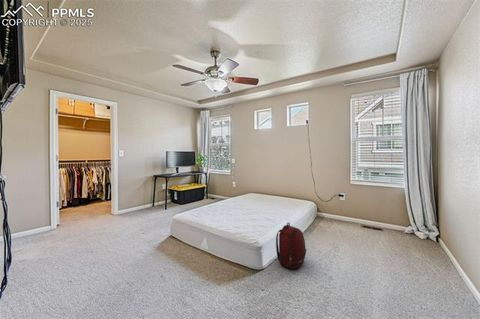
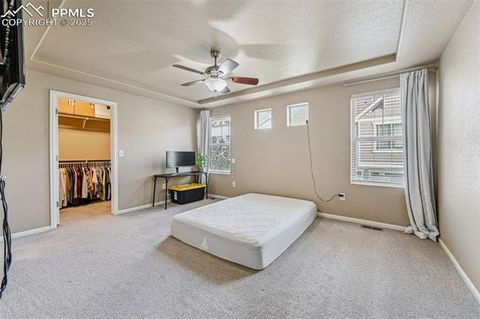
- backpack (291, 242)
